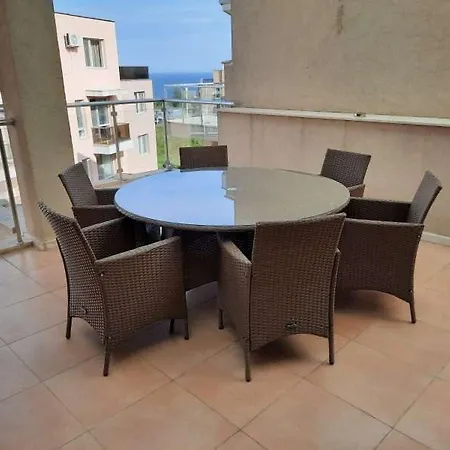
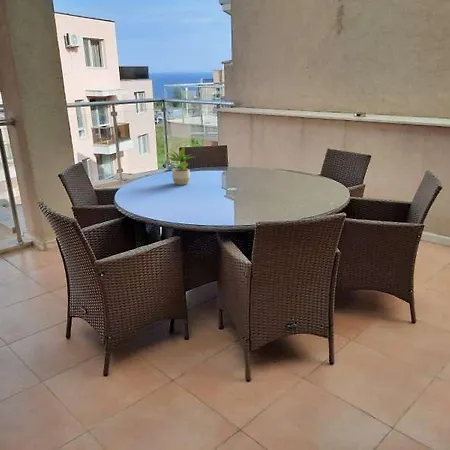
+ potted plant (178, 165)
